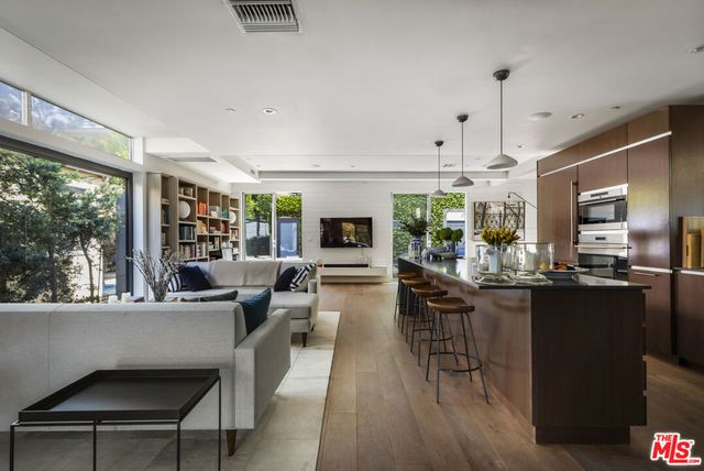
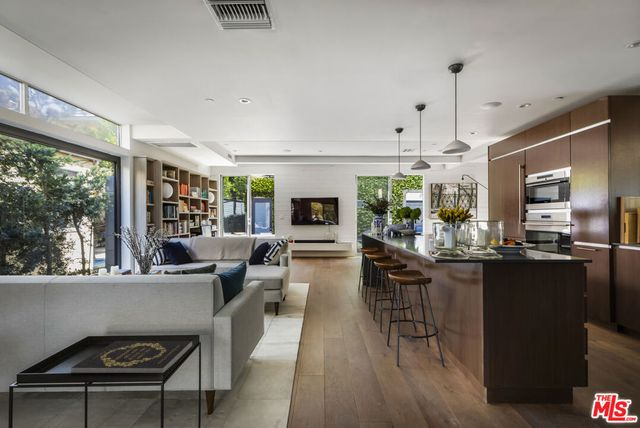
+ book (137, 355)
